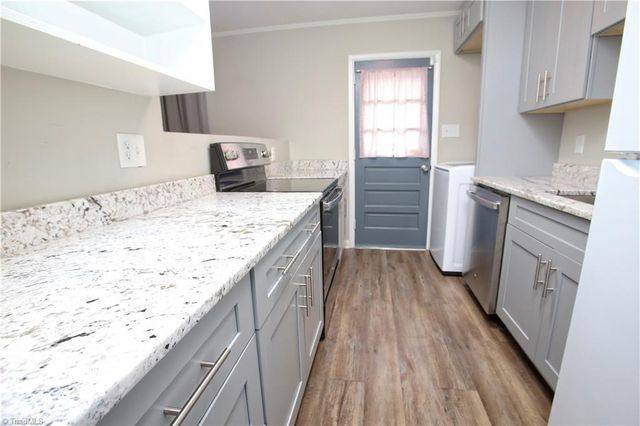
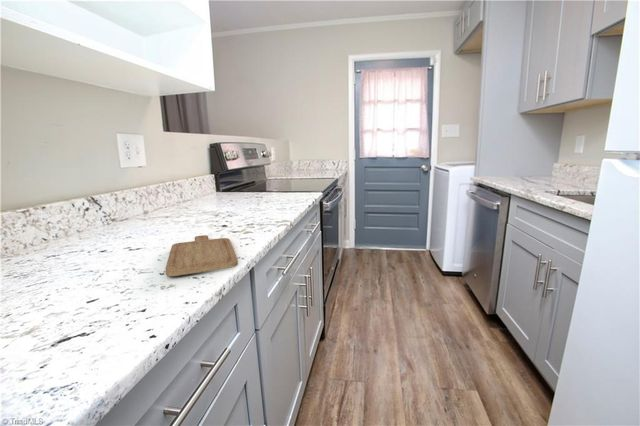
+ chopping board (202, 250)
